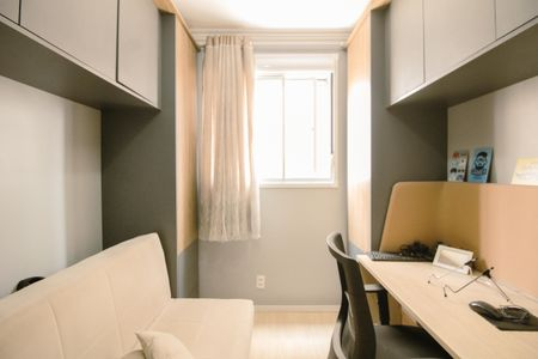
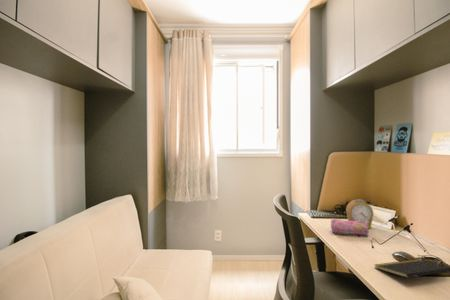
+ pencil case (349, 226)
+ notepad (411, 267)
+ alarm clock (359, 213)
